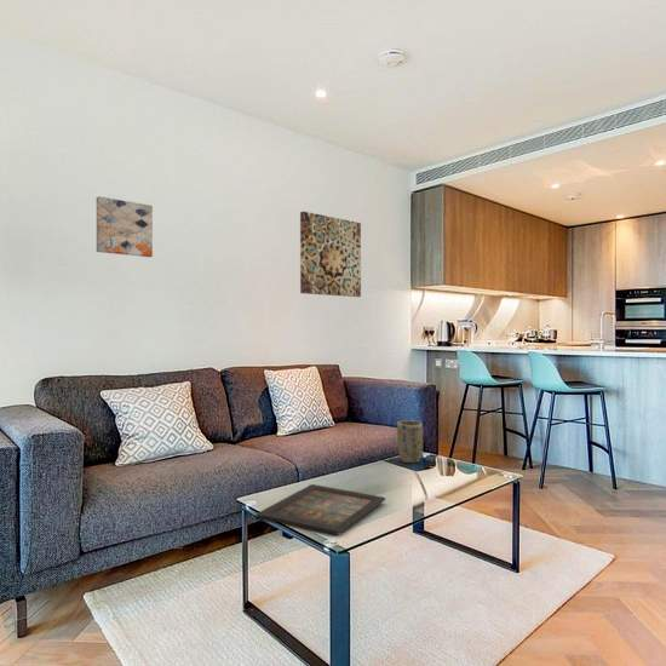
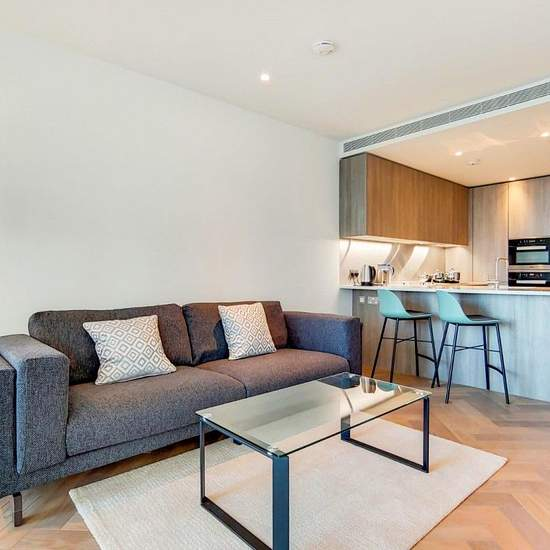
- icon panel (323, 506)
- wall art (332, 256)
- wall art (125, 228)
- plant pot (409, 441)
